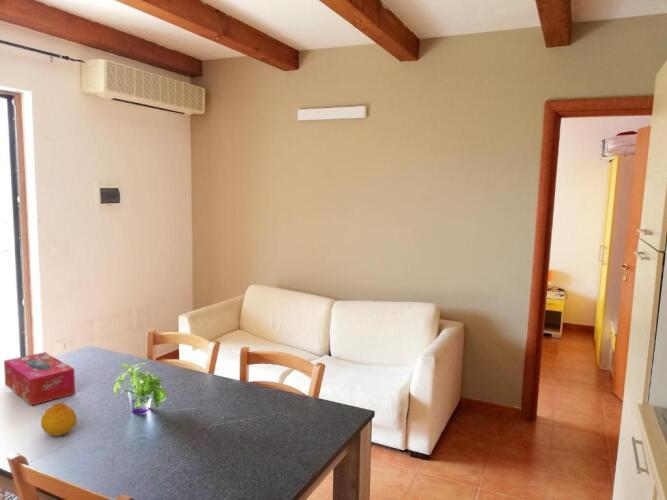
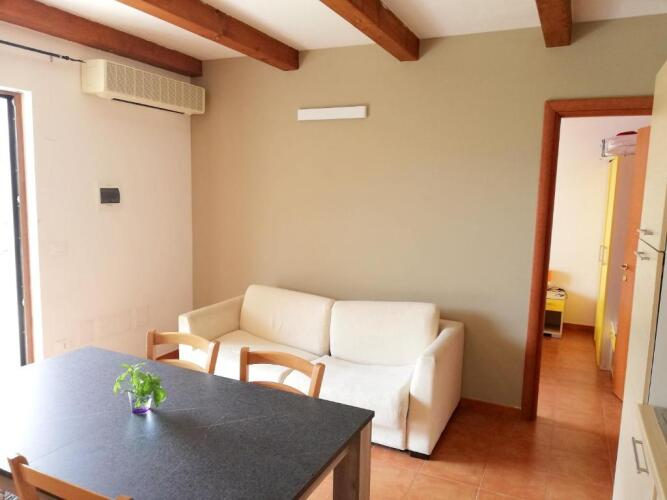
- tissue box (38, 376)
- fruit (58, 418)
